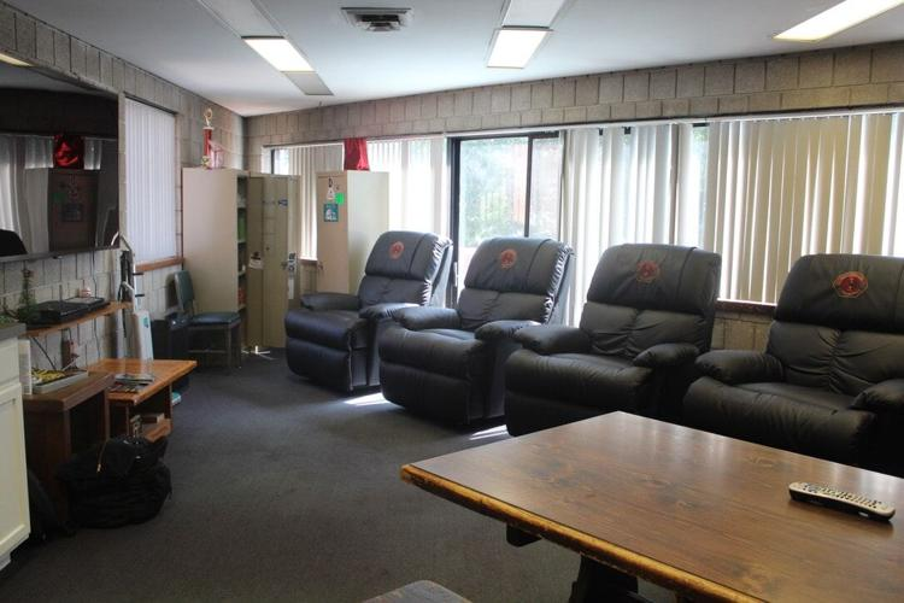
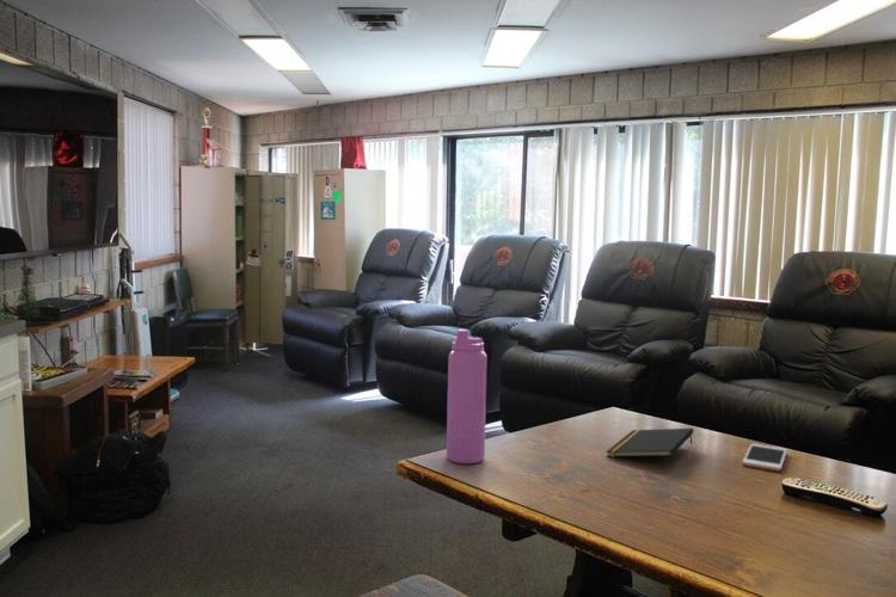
+ notepad (650, 442)
+ cell phone (765, 456)
+ water bottle (466, 394)
